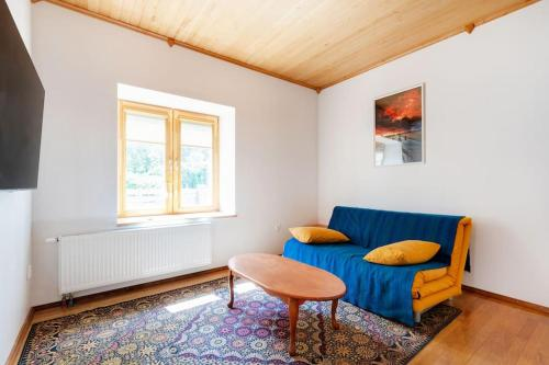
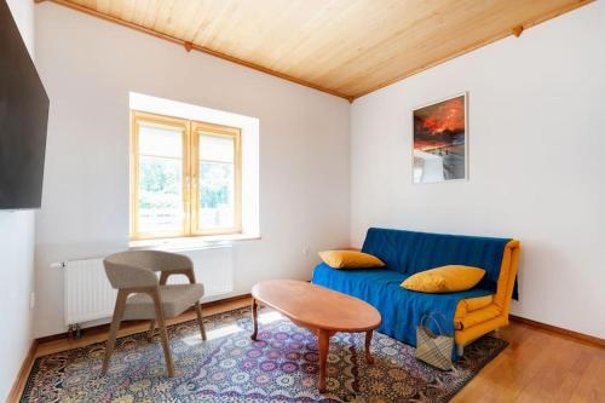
+ woven basket (433, 338)
+ armchair (154, 303)
